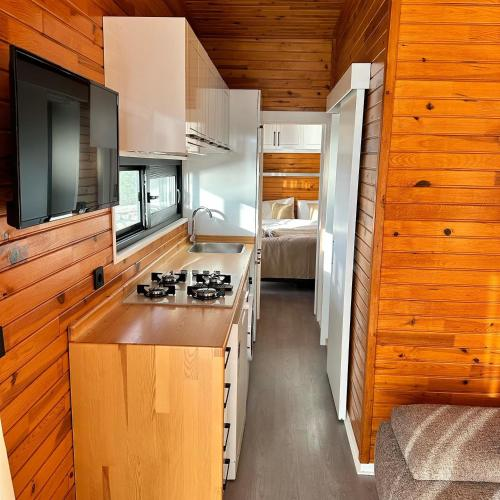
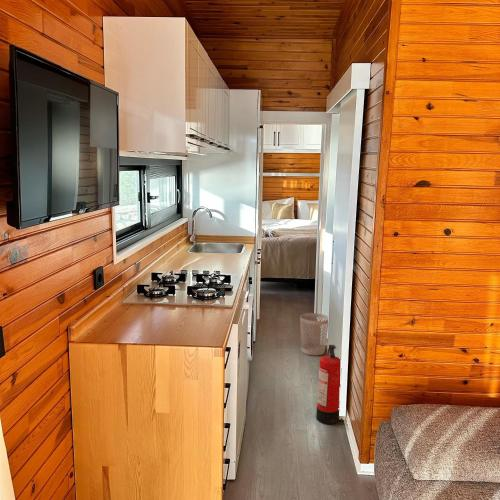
+ fire extinguisher (329, 378)
+ wastebasket (313, 334)
